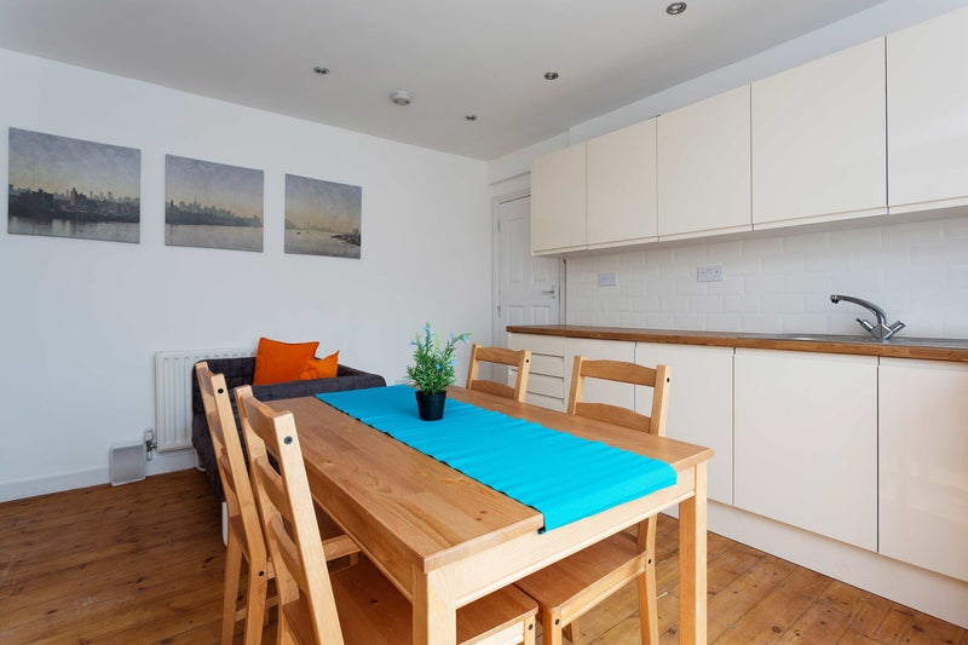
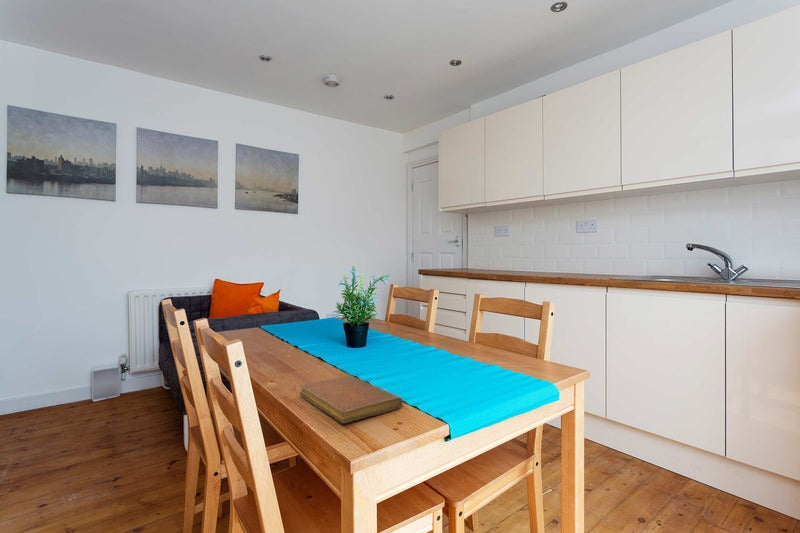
+ notebook (348, 395)
